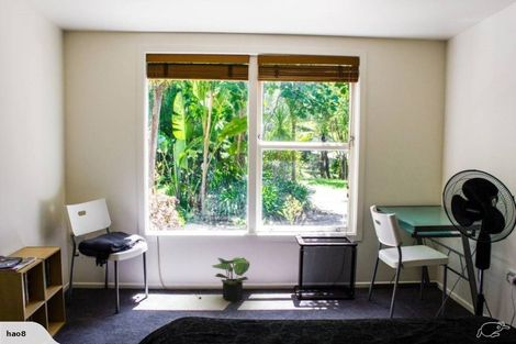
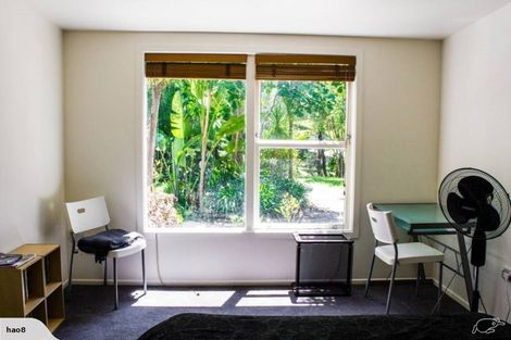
- potted plant (228, 276)
